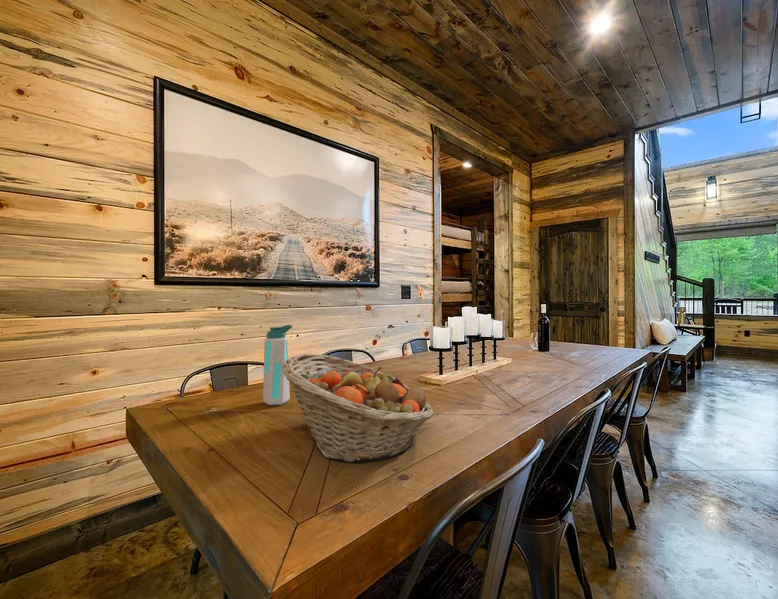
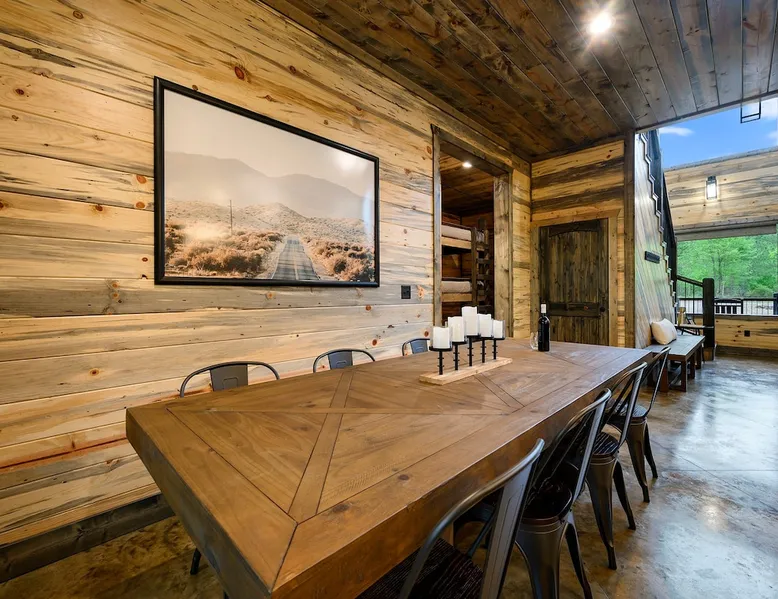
- water bottle (278, 363)
- fruit basket (357, 396)
